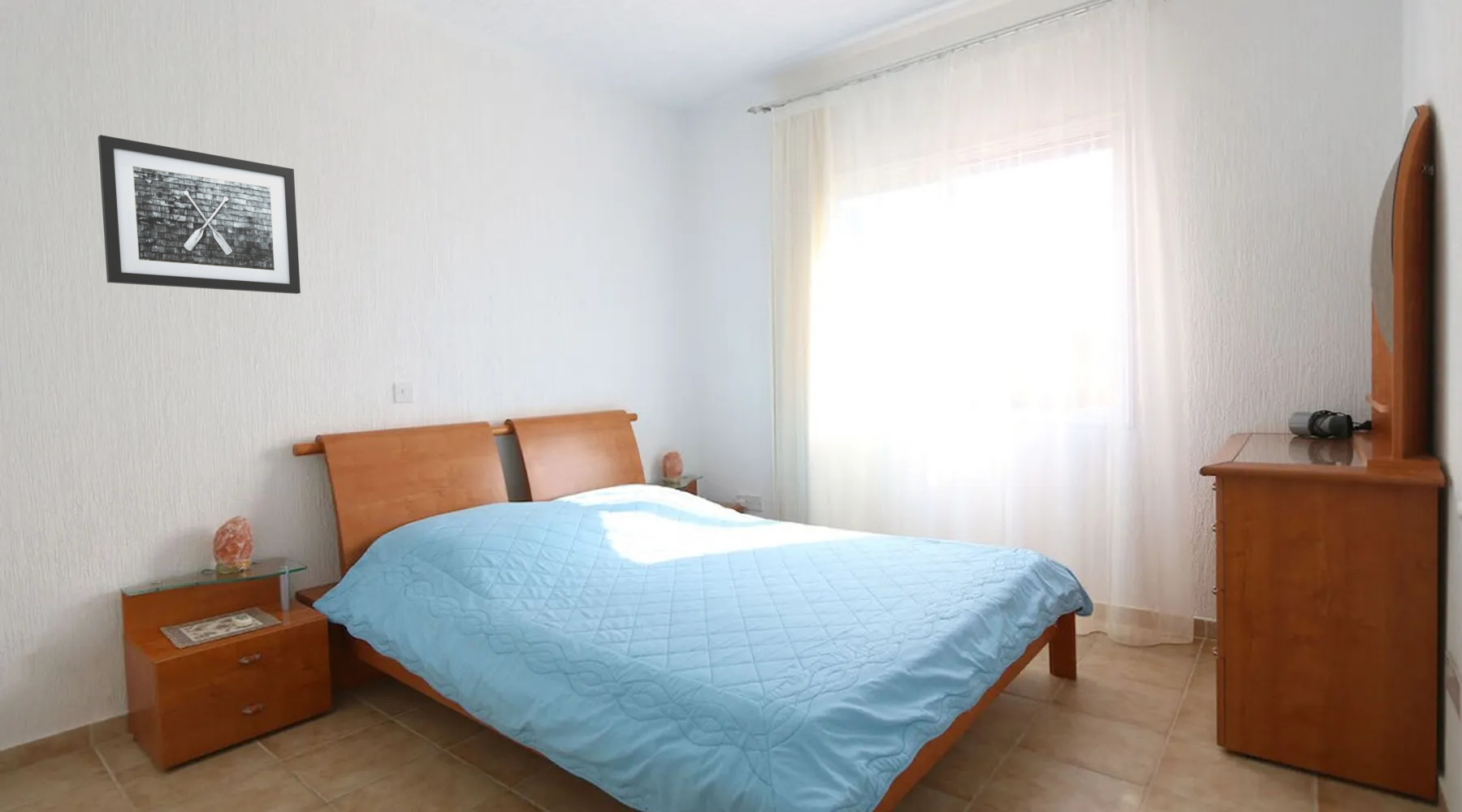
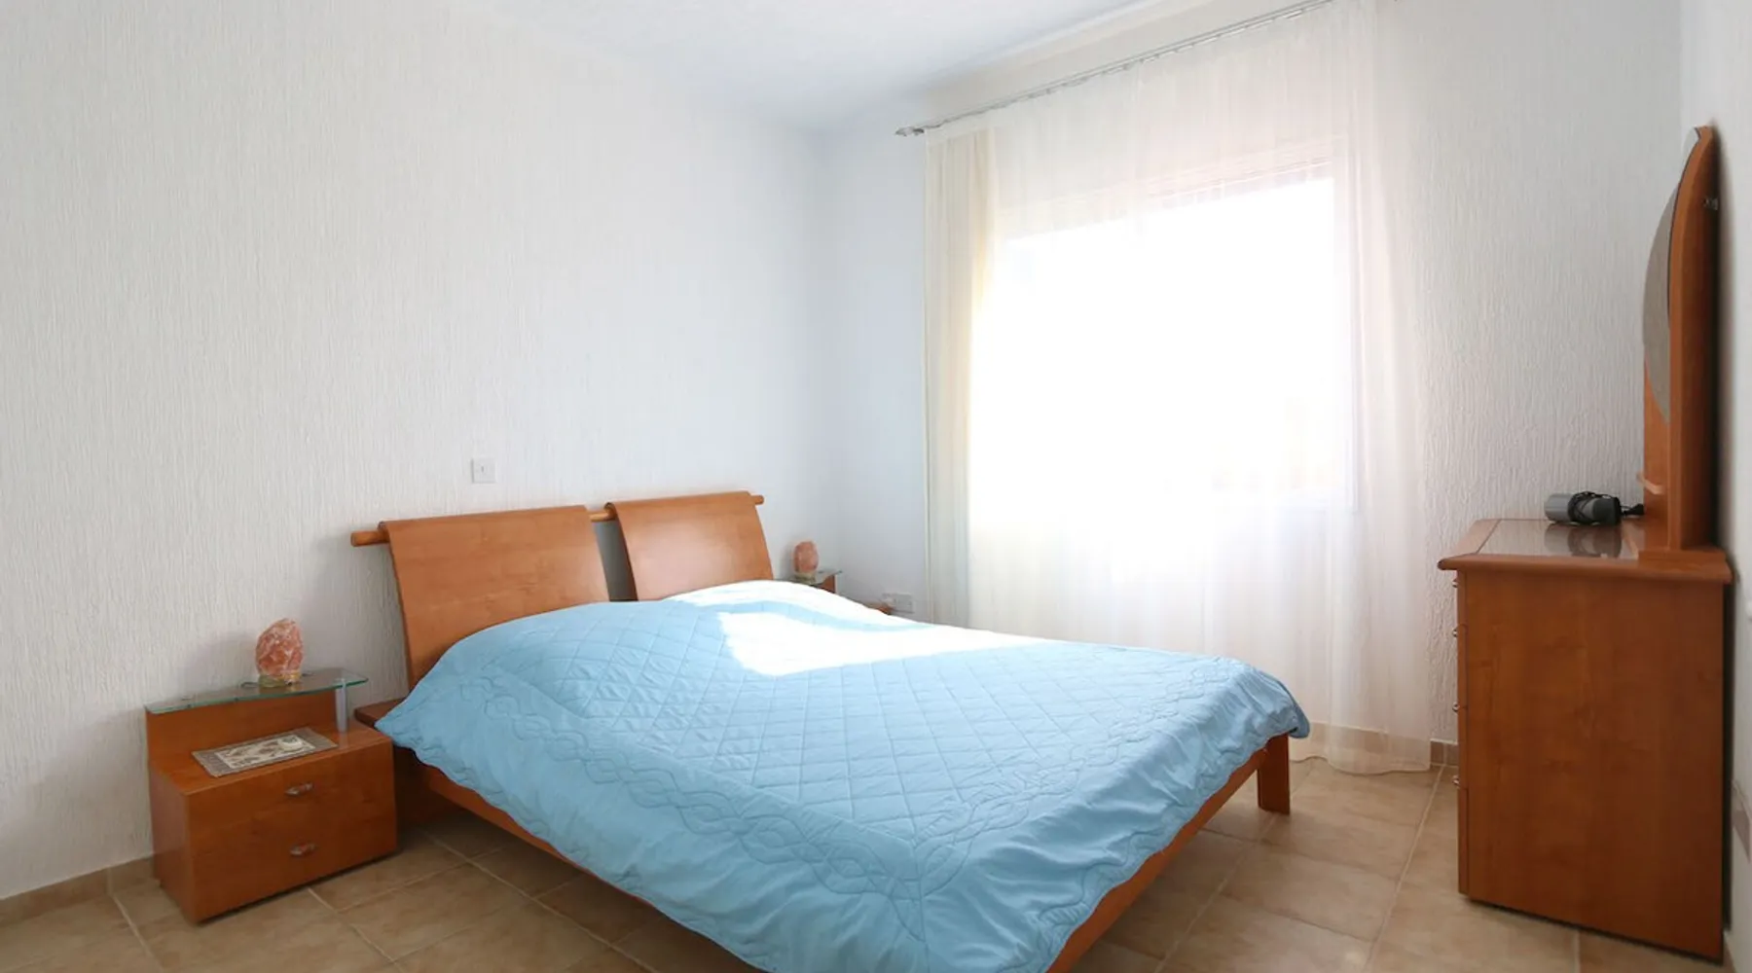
- wall art (207, 221)
